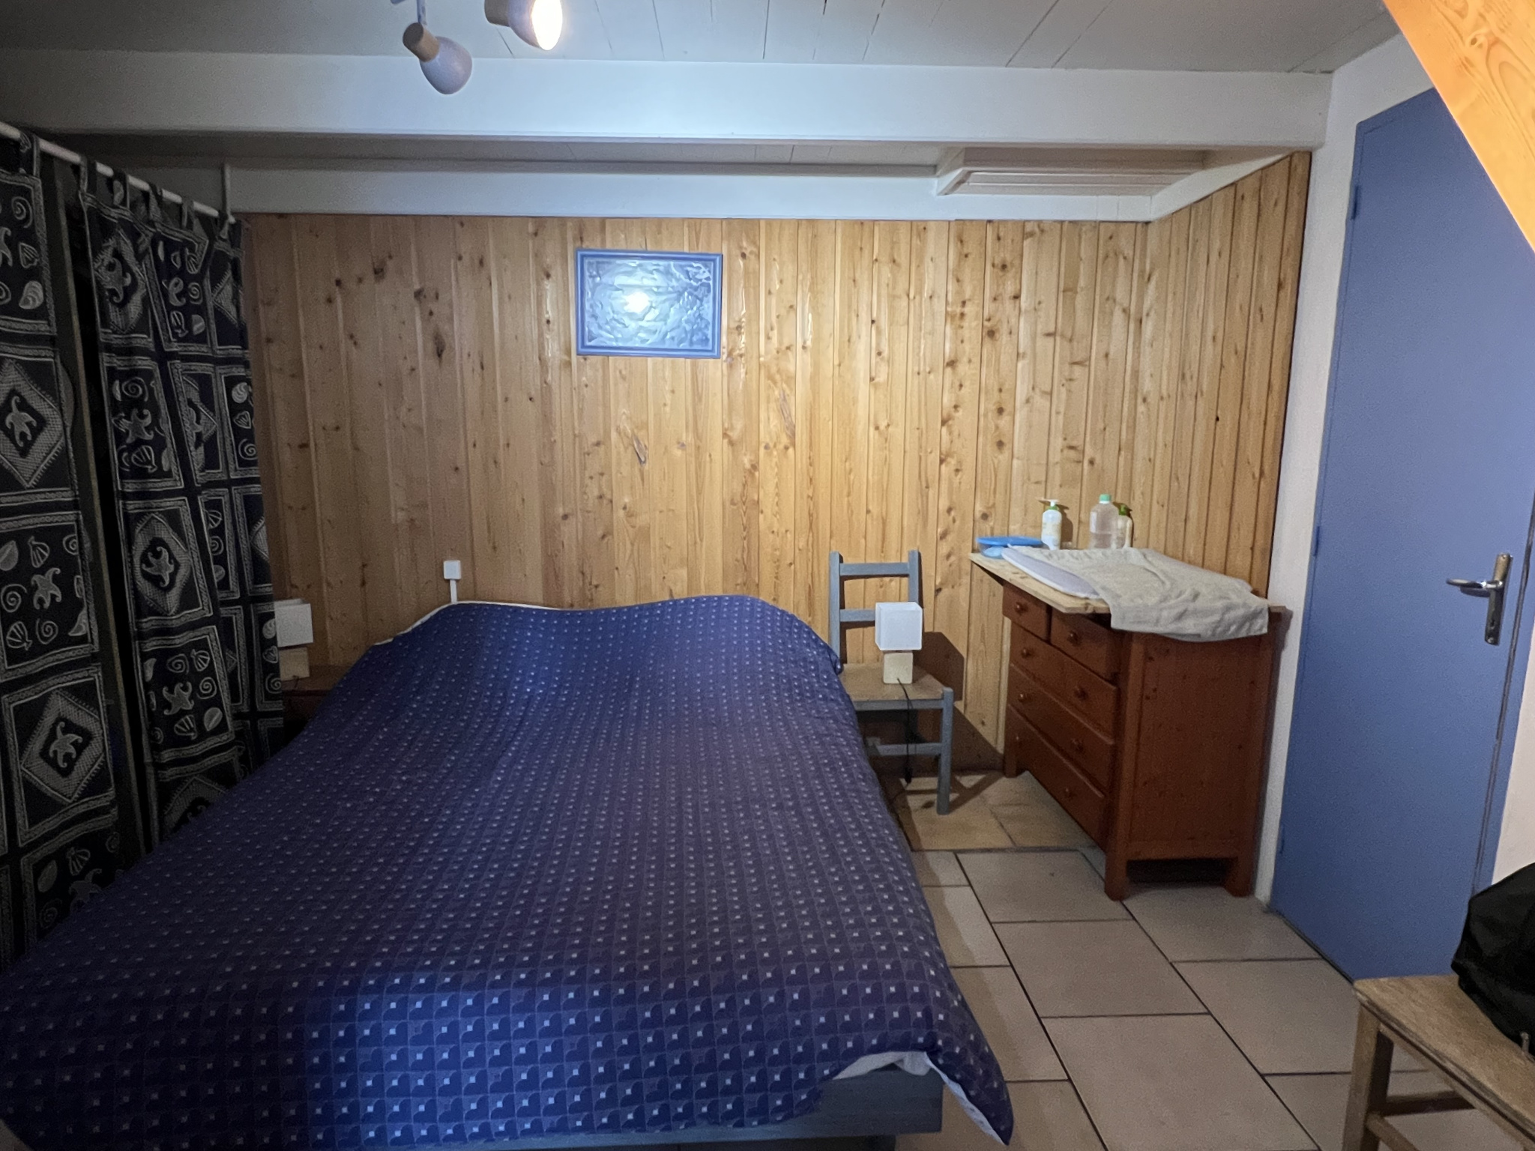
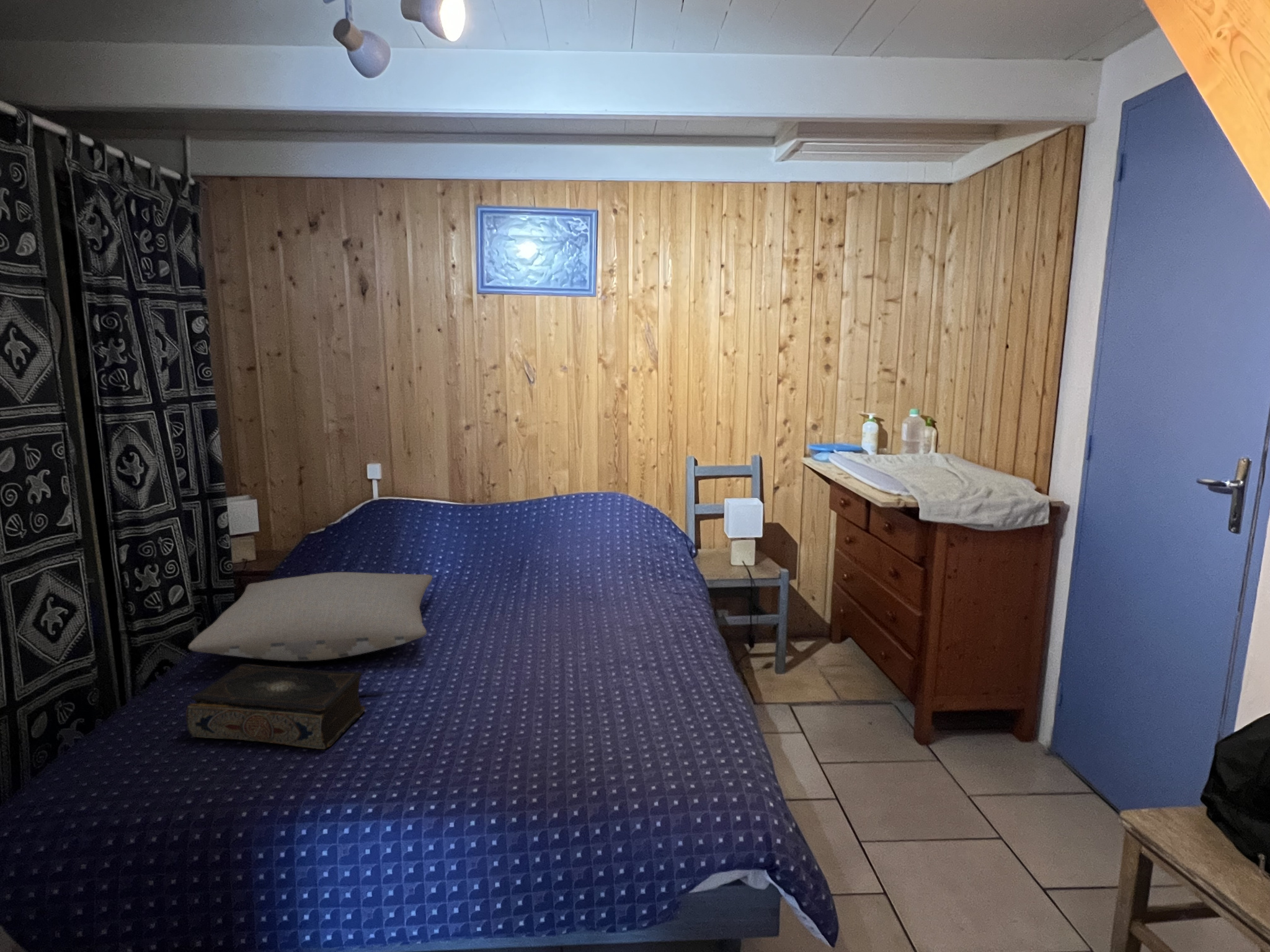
+ book (280, 704)
+ pillow (329, 607)
